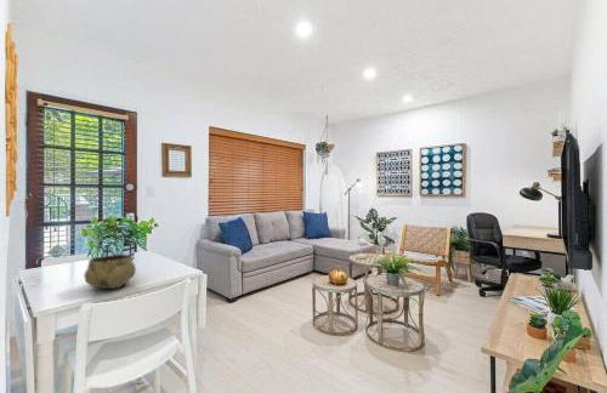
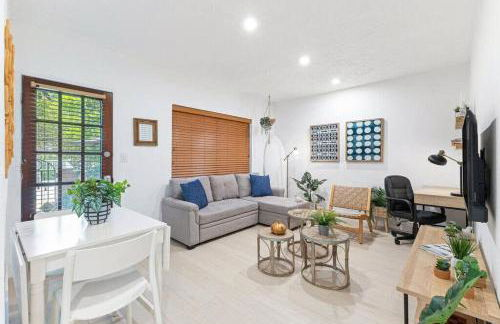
- decorative bowl (110, 272)
